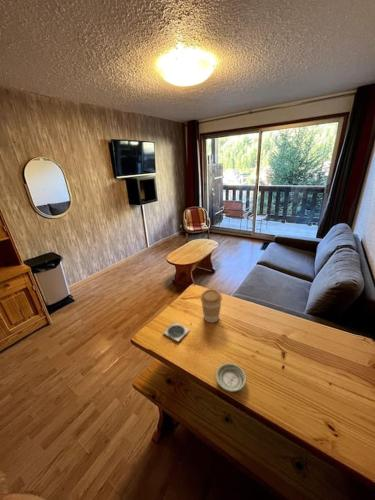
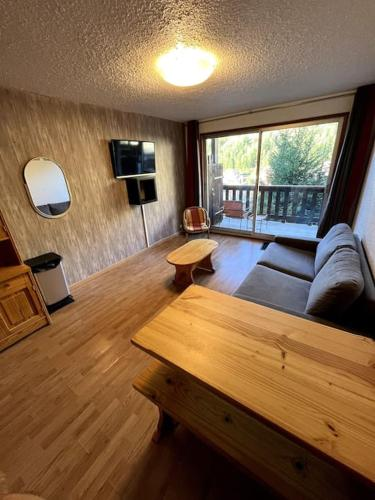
- saucer (230, 378)
- coffee cup (211, 305)
- coaster (176, 331)
